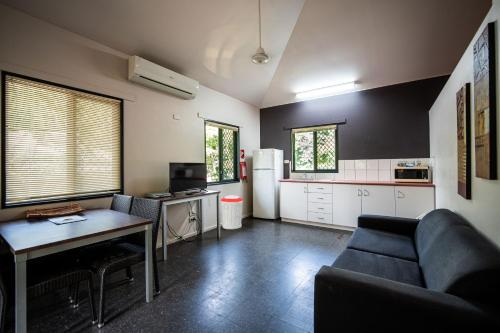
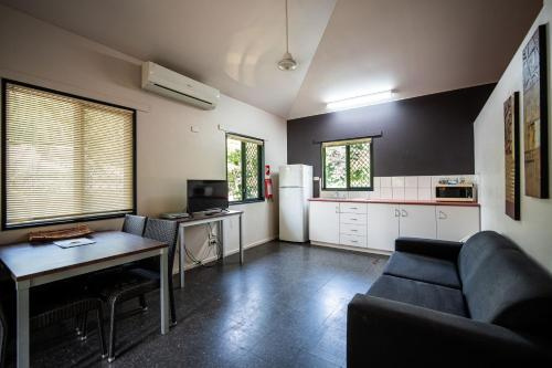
- trash can (231, 211)
